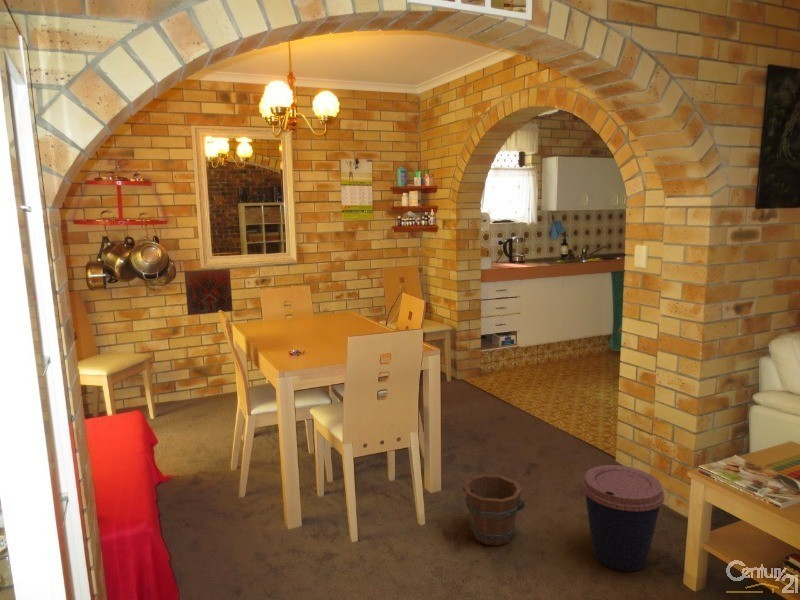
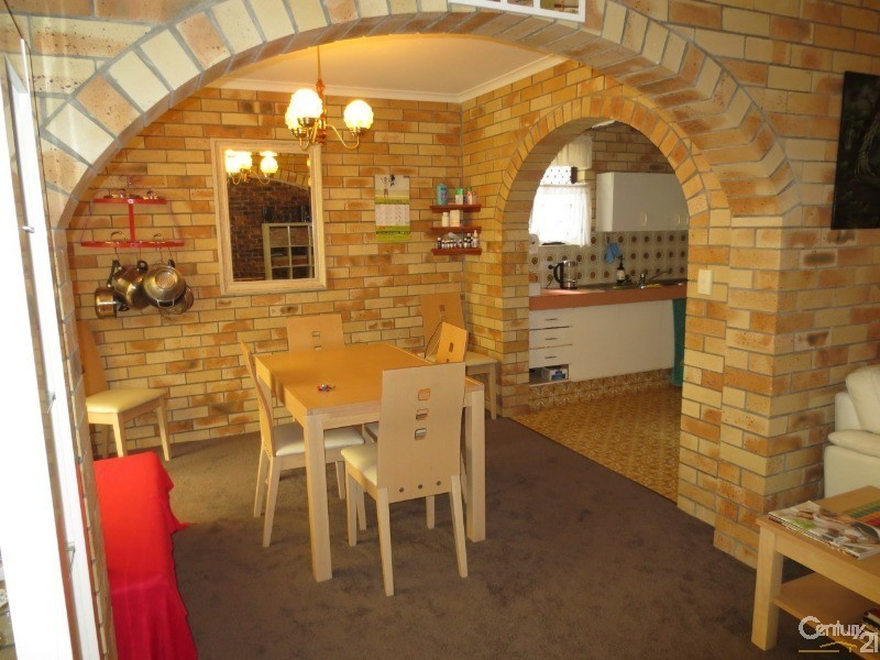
- decorative tile (209, 291)
- coffee cup (621, 518)
- bucket (492, 510)
